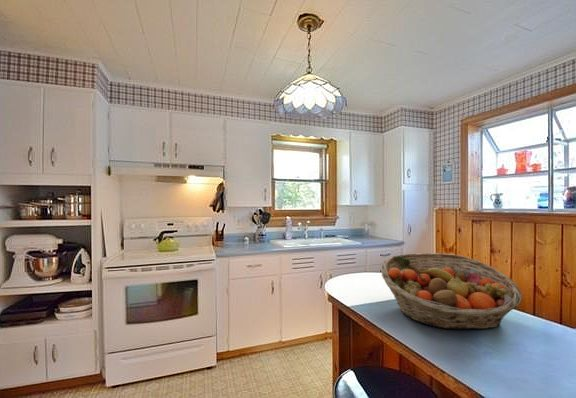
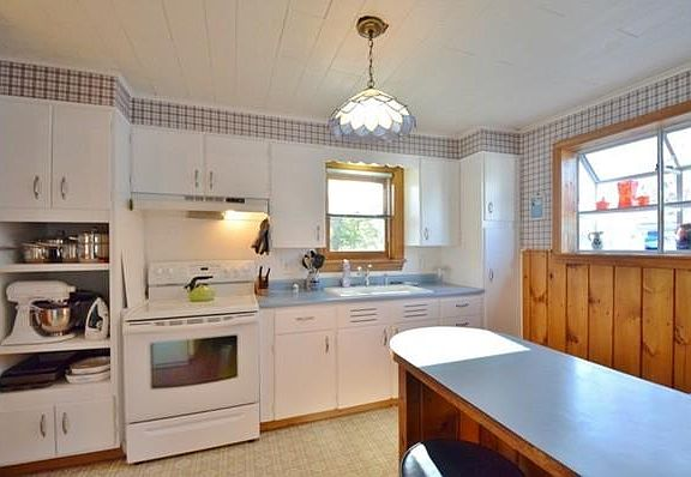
- fruit basket (445, 287)
